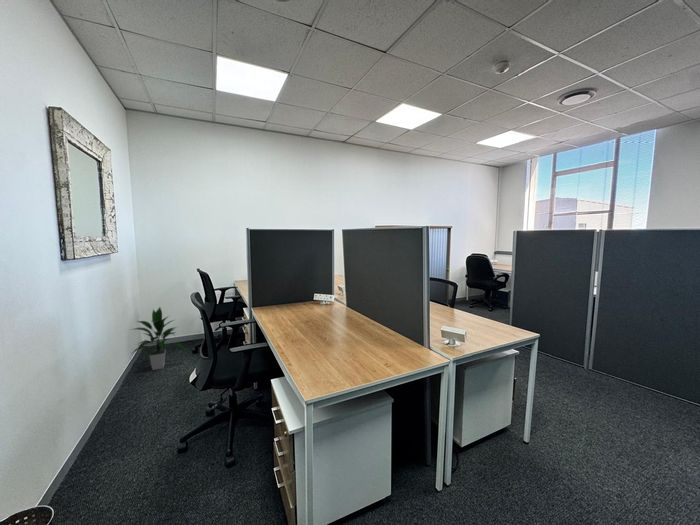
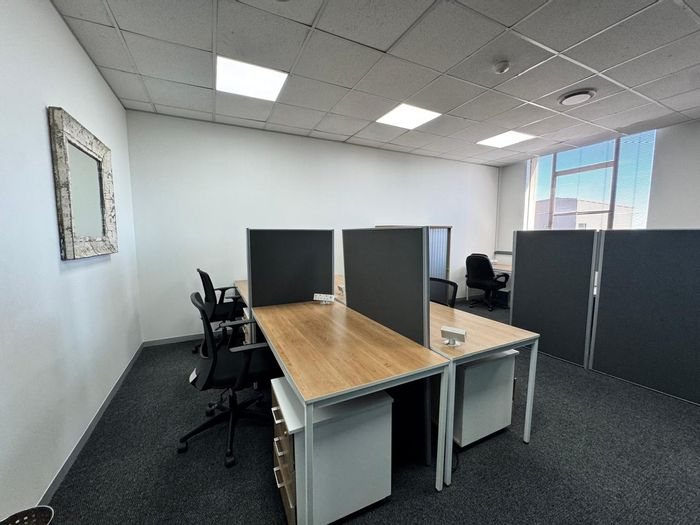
- indoor plant (159, 339)
